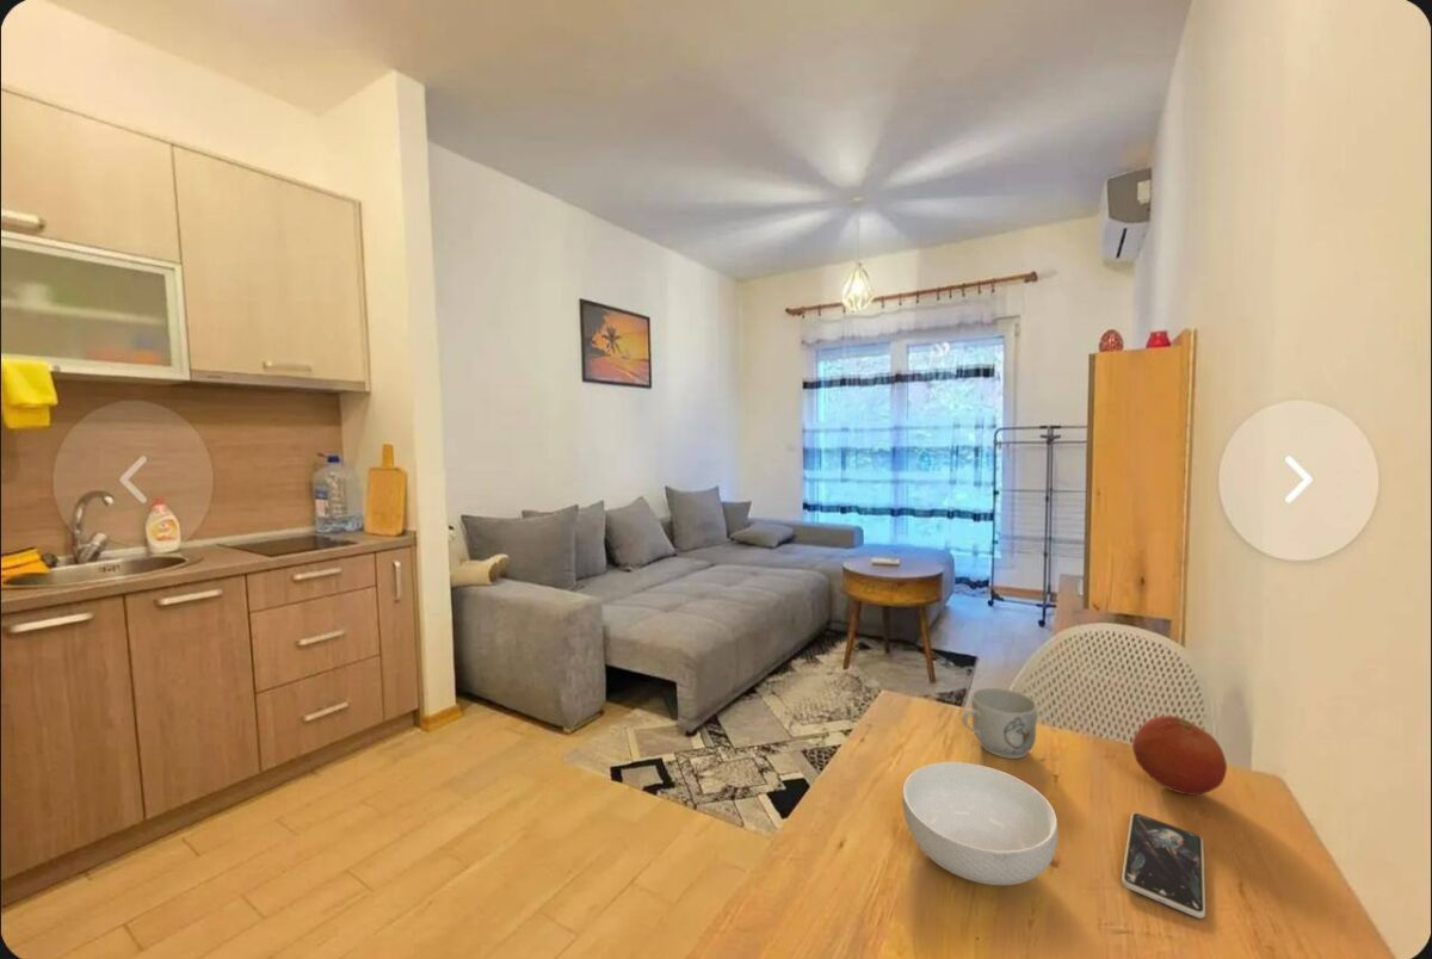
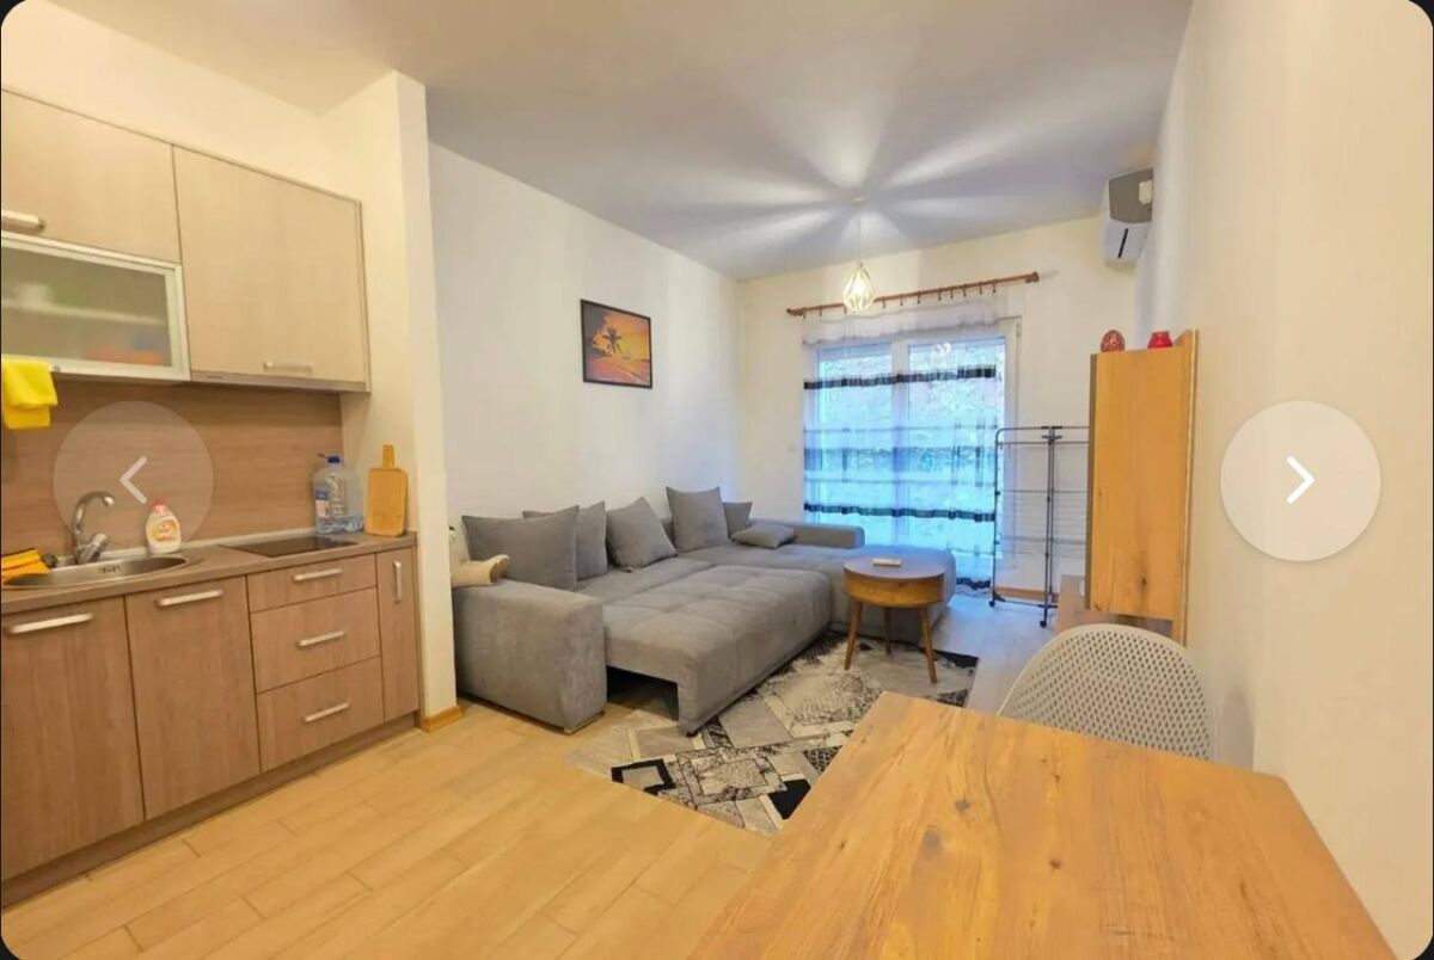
- fruit (1178, 753)
- smartphone (1164, 859)
- cereal bowl (975, 828)
- mug (995, 724)
